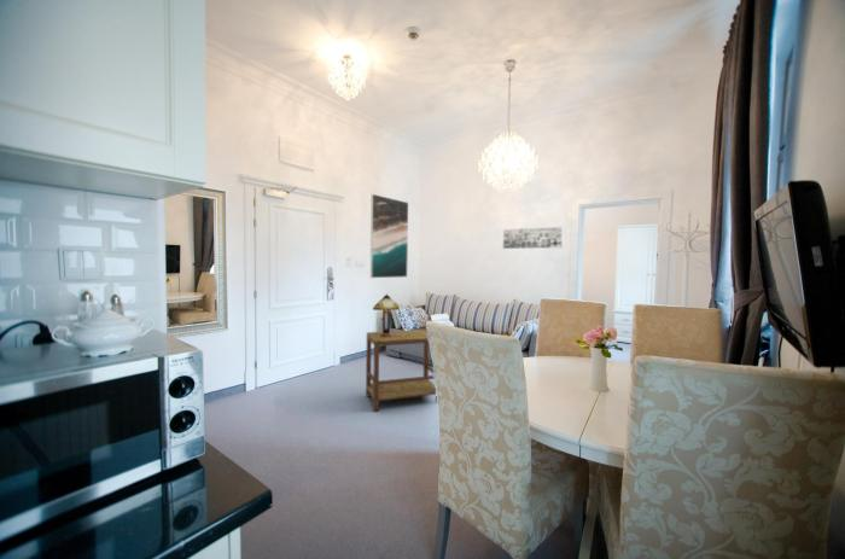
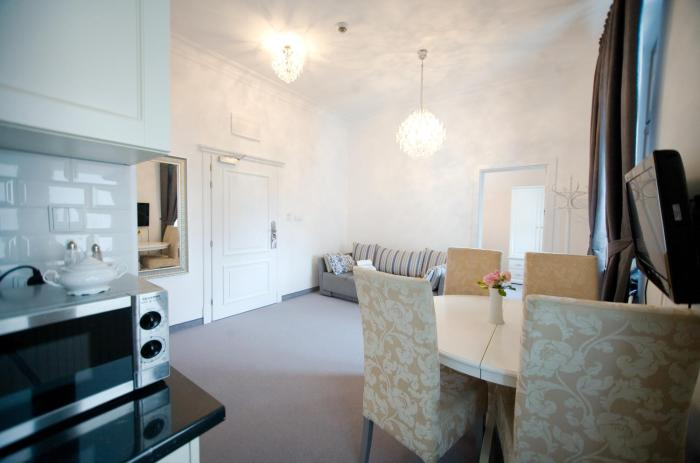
- wall art (531, 238)
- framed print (390, 238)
- table lamp (386, 313)
- side table (403, 378)
